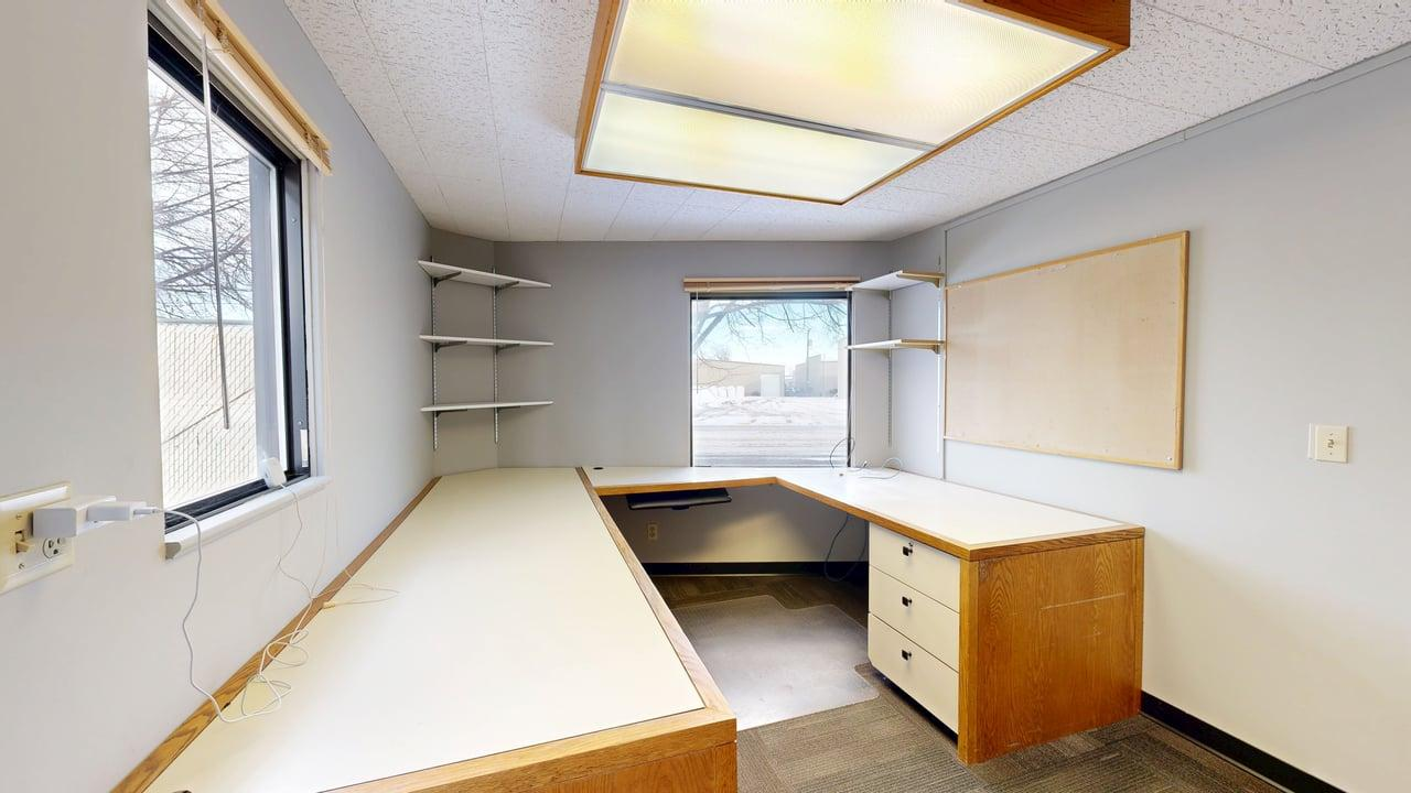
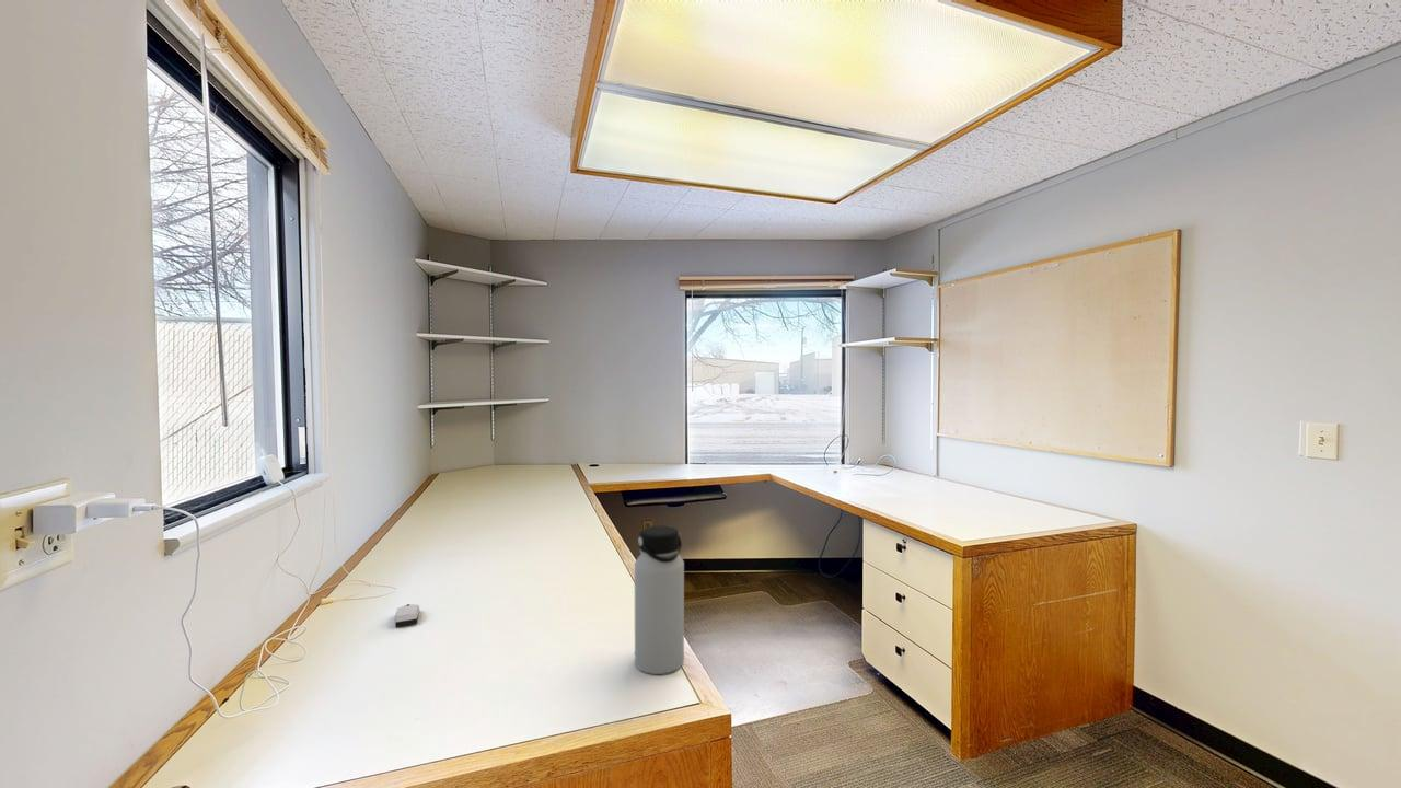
+ computer mouse (407, 612)
+ water bottle (659, 595)
